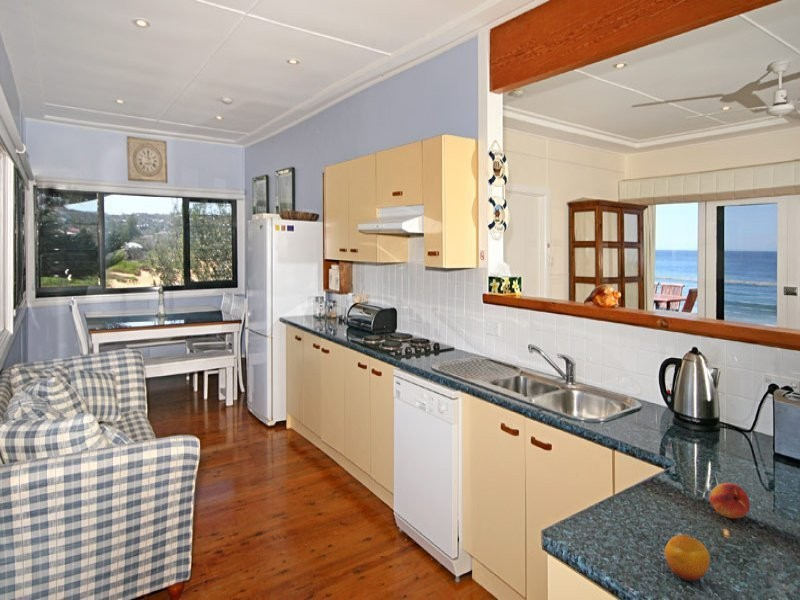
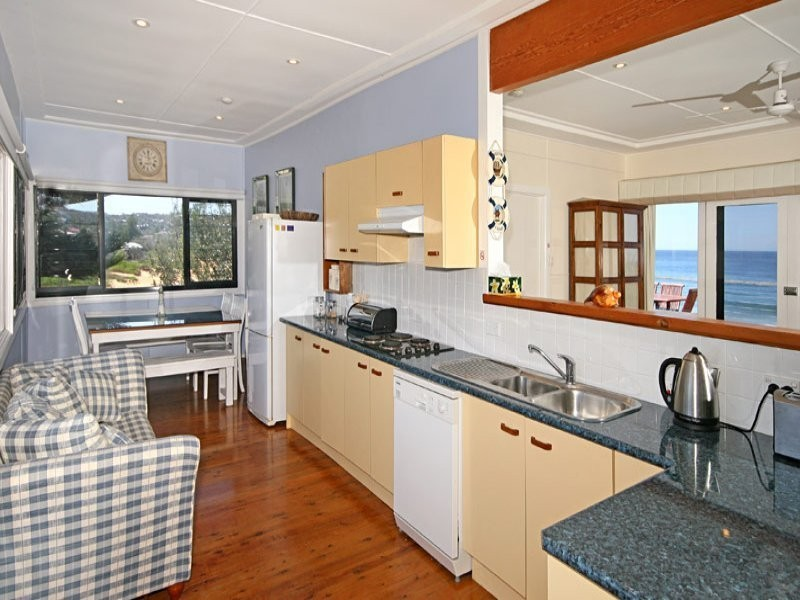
- fruit (686, 556)
- fruit (728, 499)
